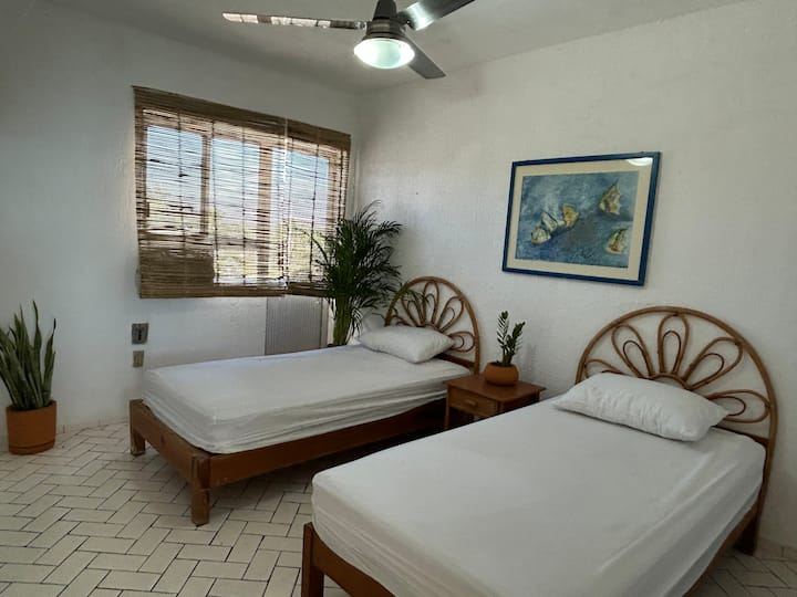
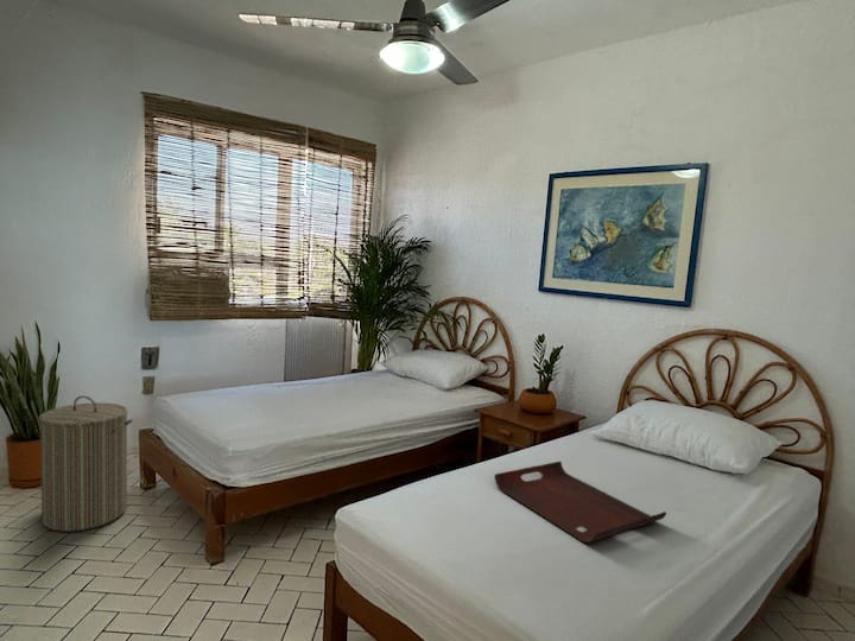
+ laundry hamper (86, 455)
+ serving tray (574, 497)
